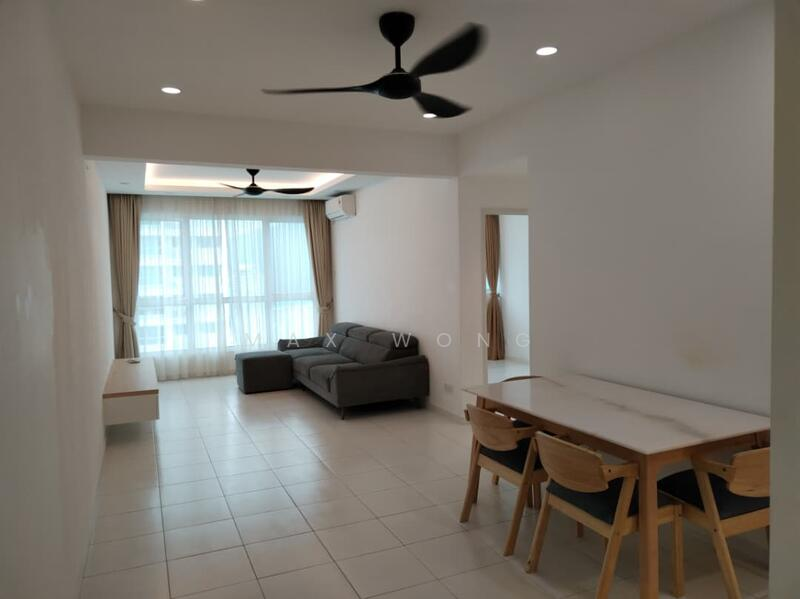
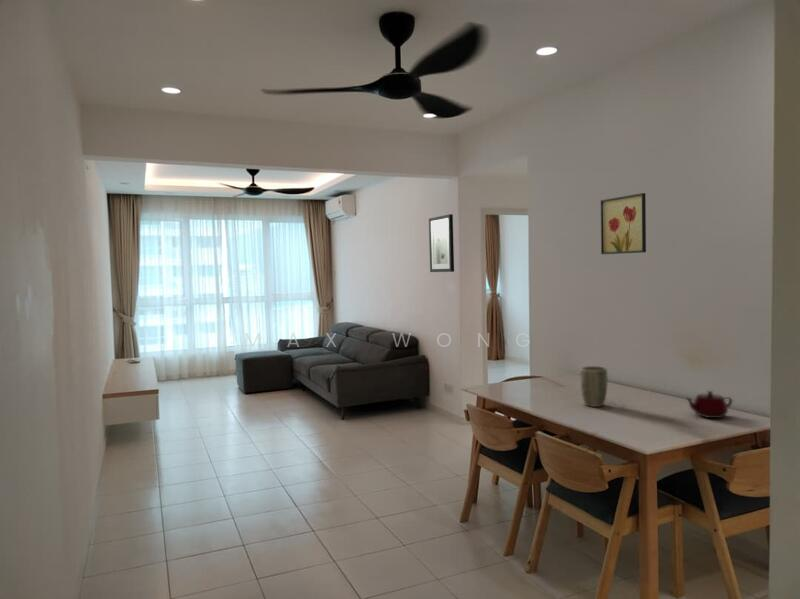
+ wall art (623, 225)
+ teapot (708, 403)
+ plant pot (594, 386)
+ wall art (441, 244)
